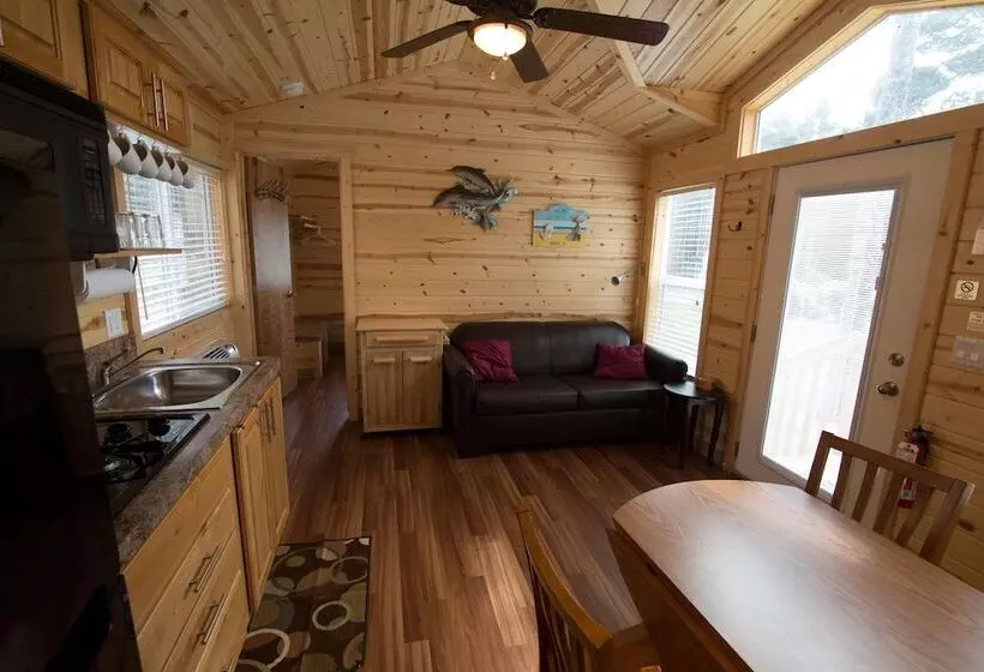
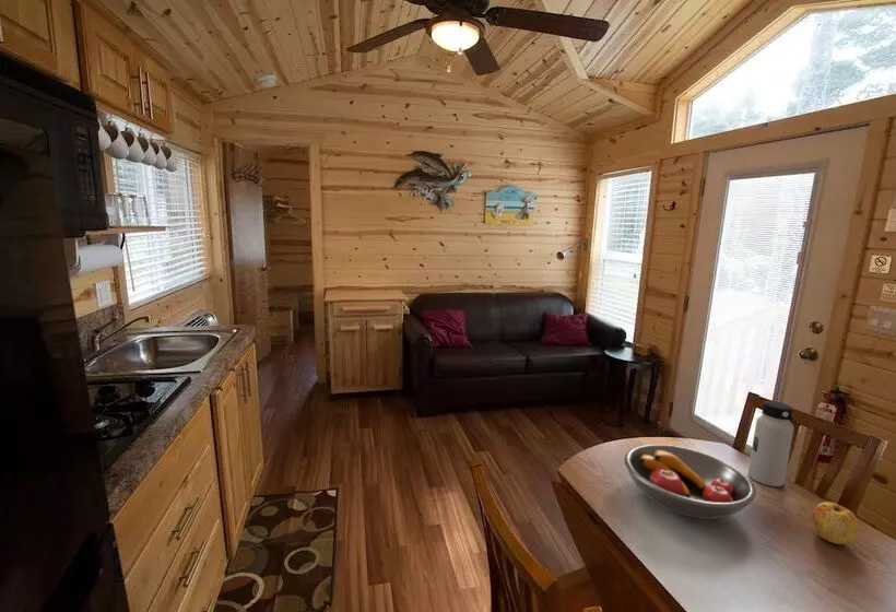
+ apple (834, 522)
+ water bottle (771, 442)
+ fruit bowl (684, 481)
